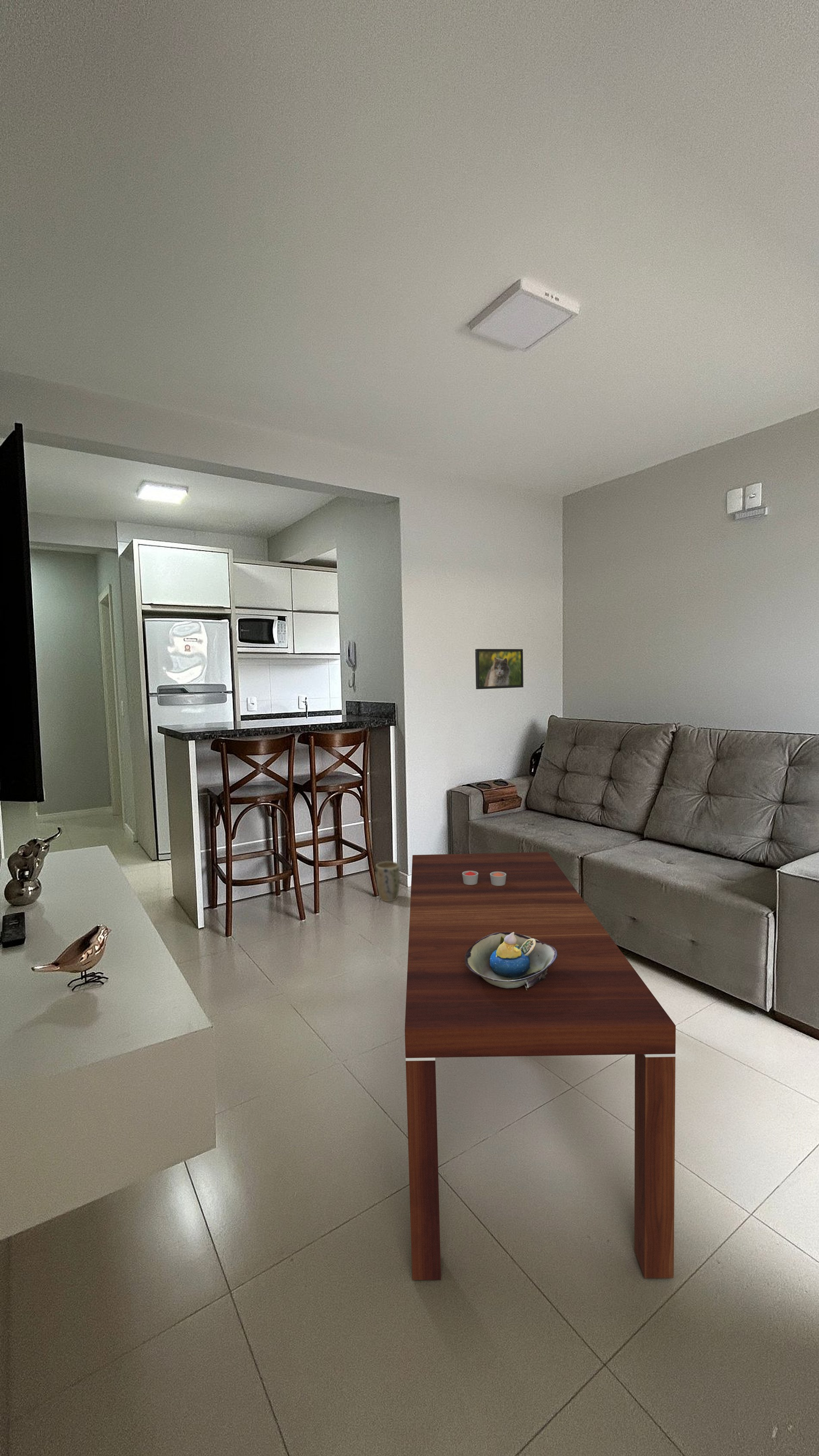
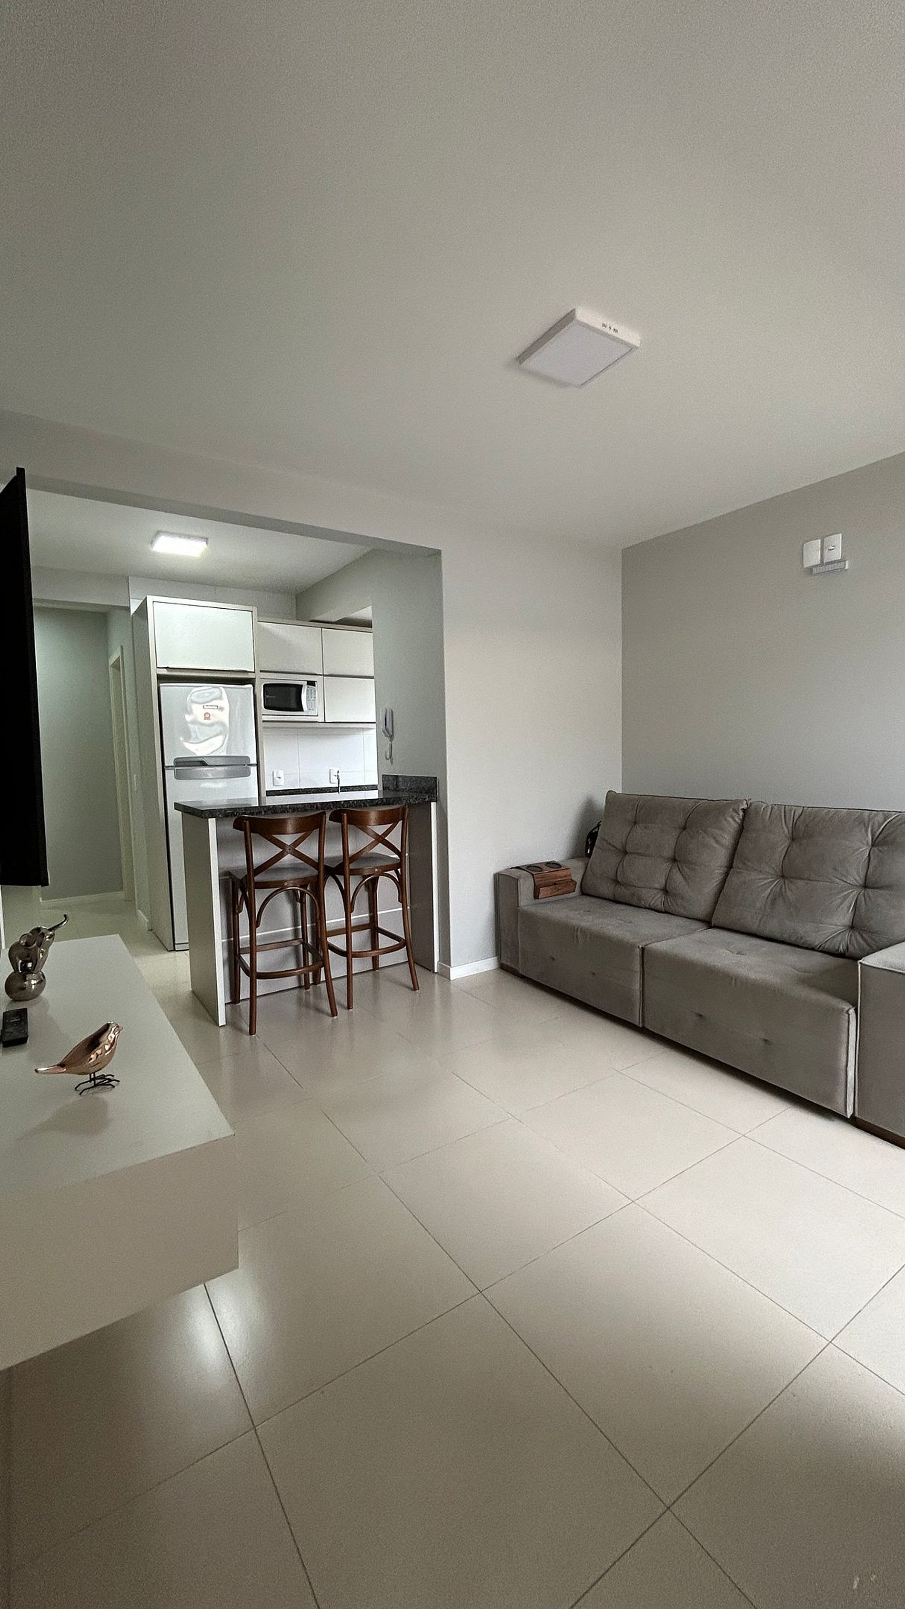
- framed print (500, 669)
- candle (490, 876)
- plant pot (388, 881)
- decorative bowl (510, 947)
- coffee table (501, 999)
